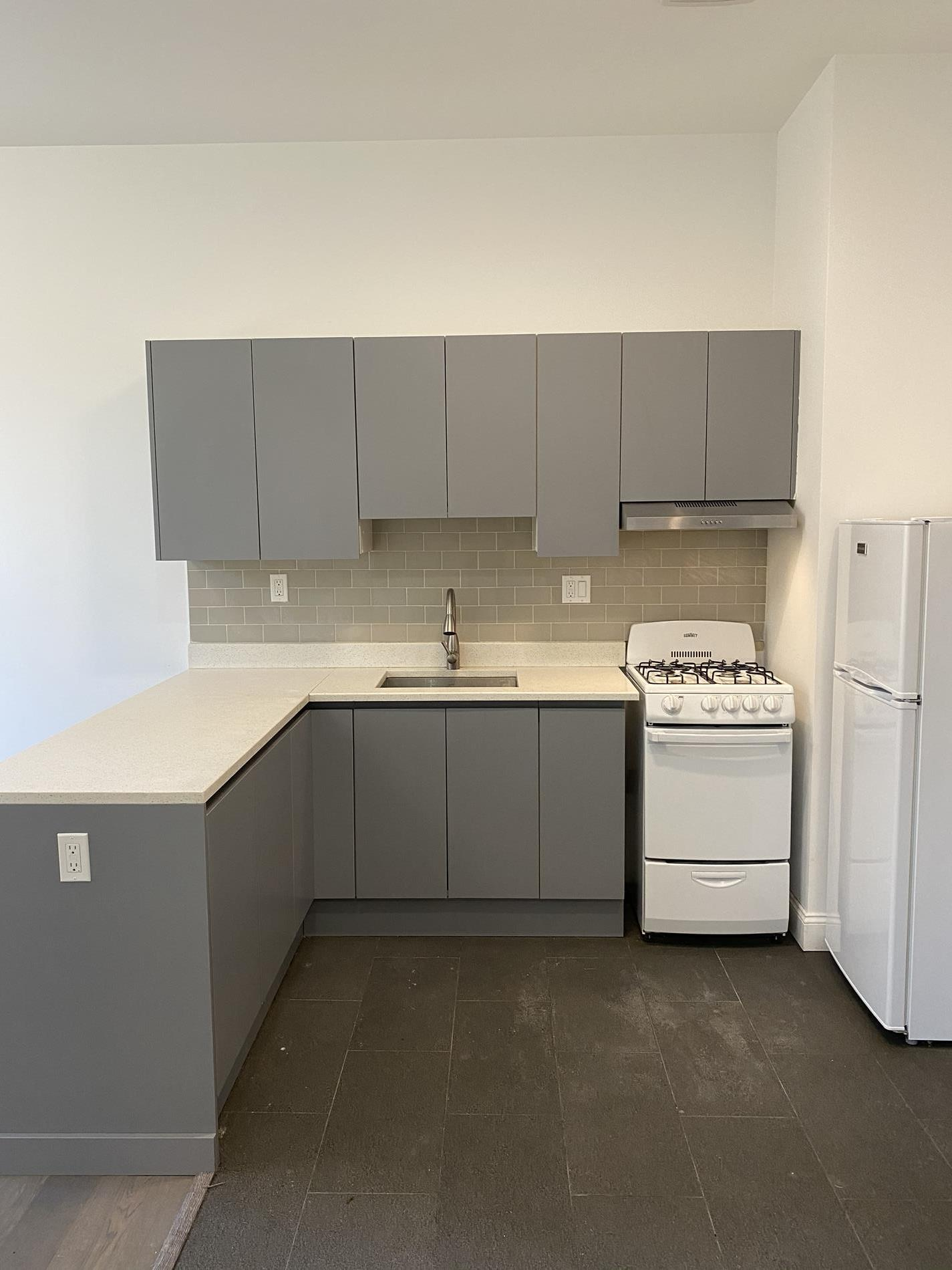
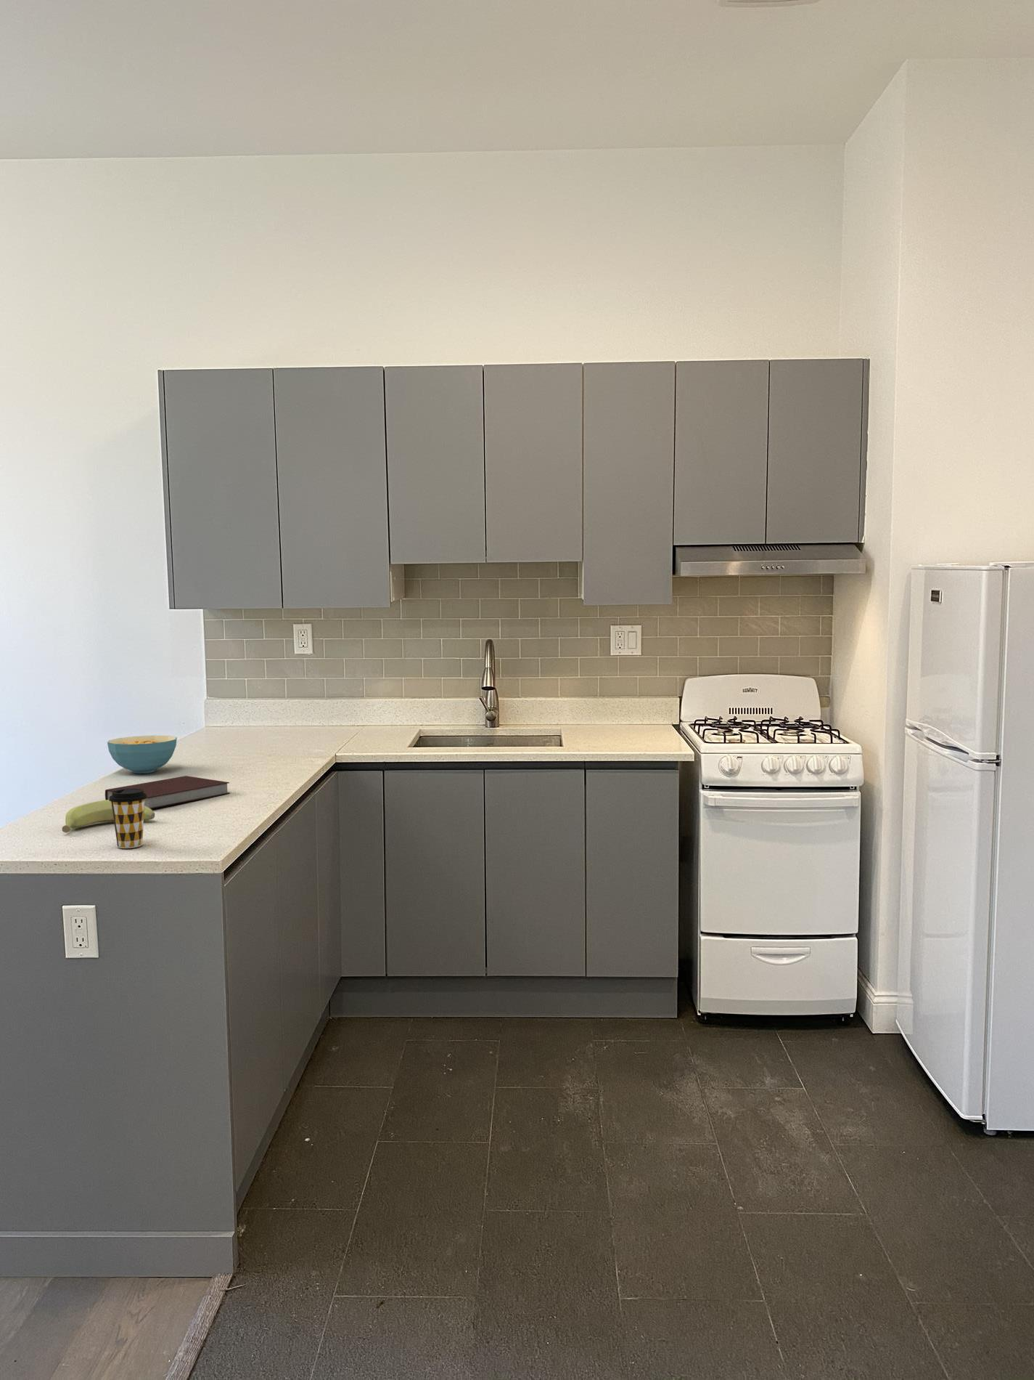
+ banana (102, 814)
+ notebook (168, 791)
+ coffee cup (128, 818)
+ cereal bowl (143, 755)
